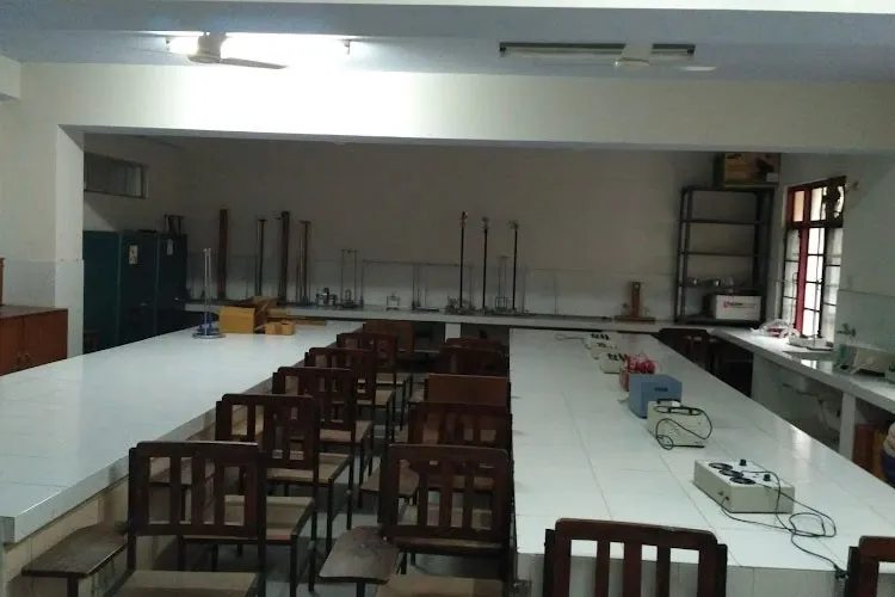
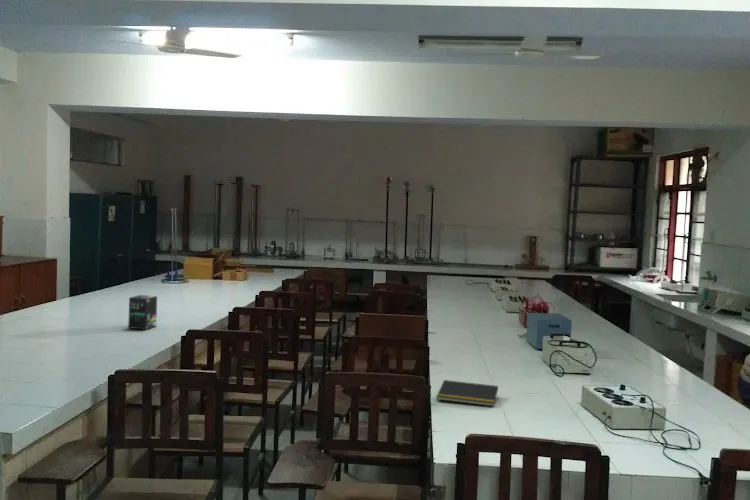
+ notepad (467, 392)
+ box (142, 312)
